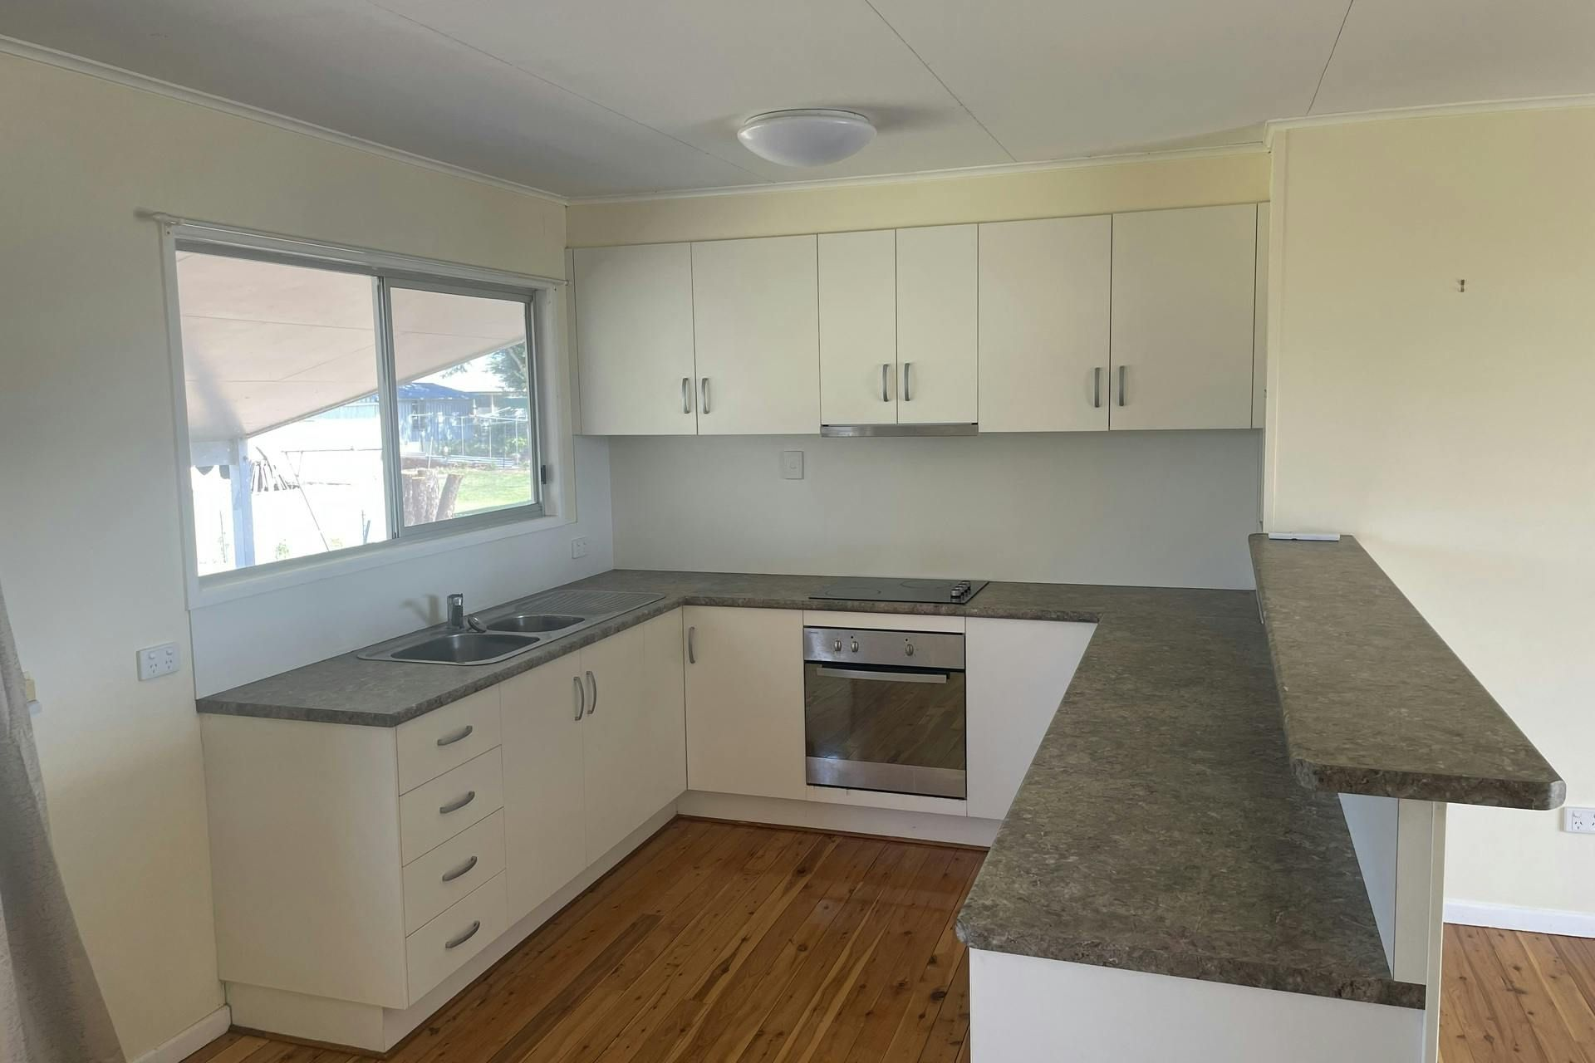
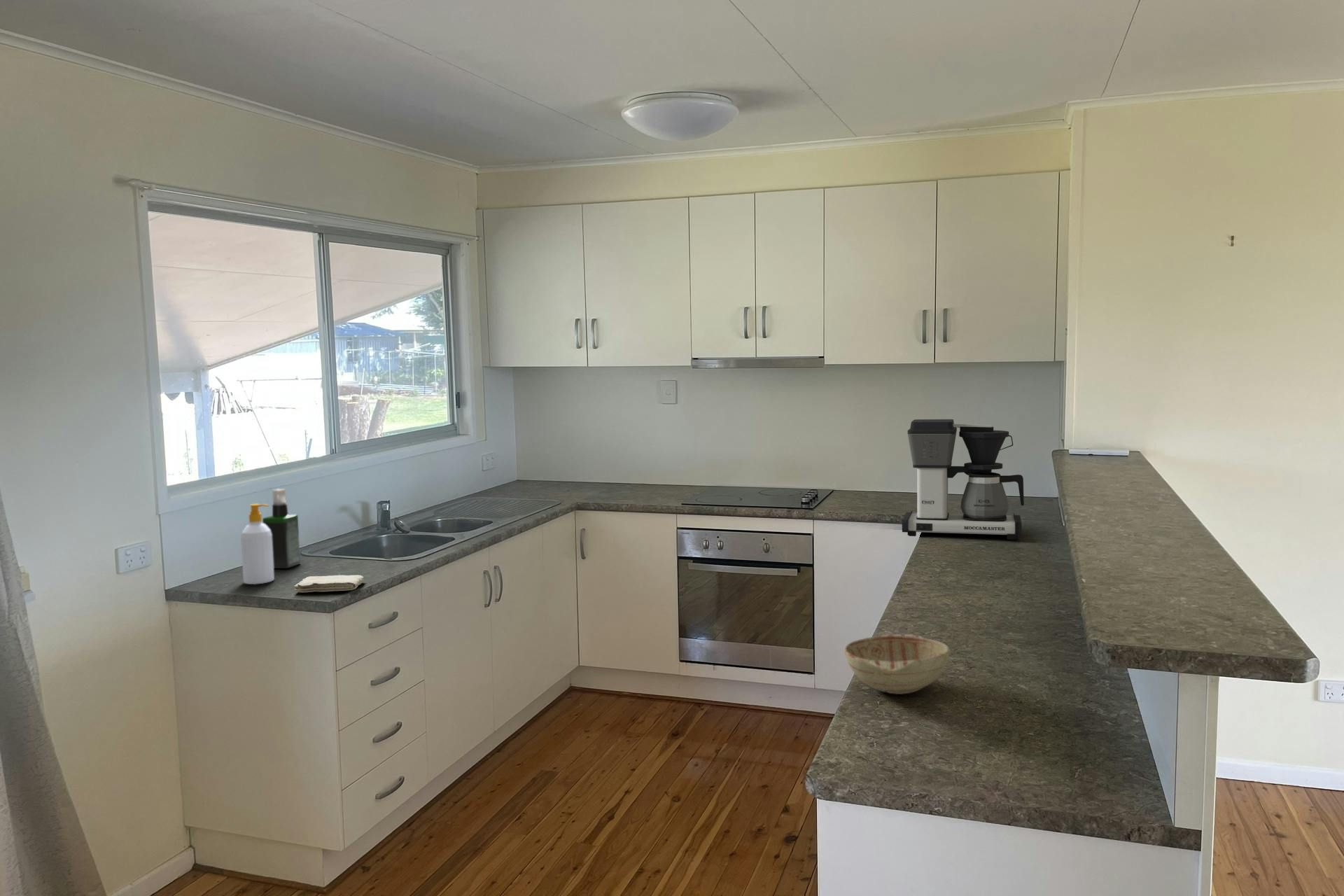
+ decorative bowl (896, 666)
+ coffee maker (966, 474)
+ washcloth (330, 582)
+ soap bottle (258, 542)
+ spray bottle (281, 528)
